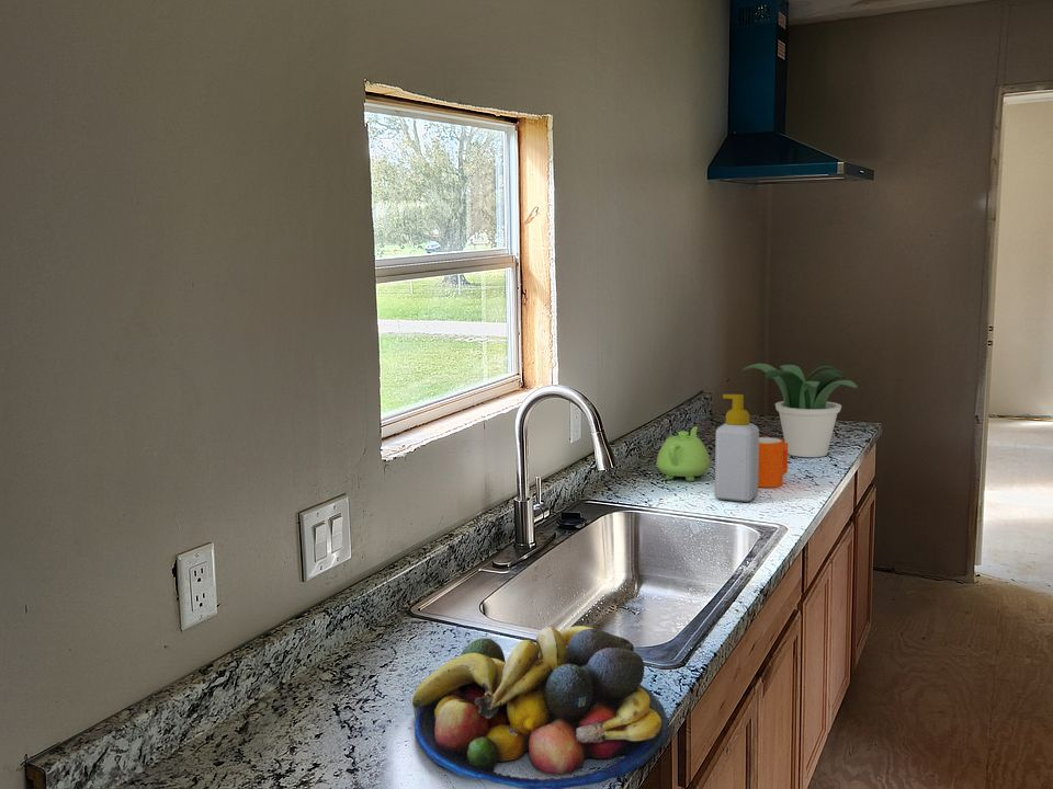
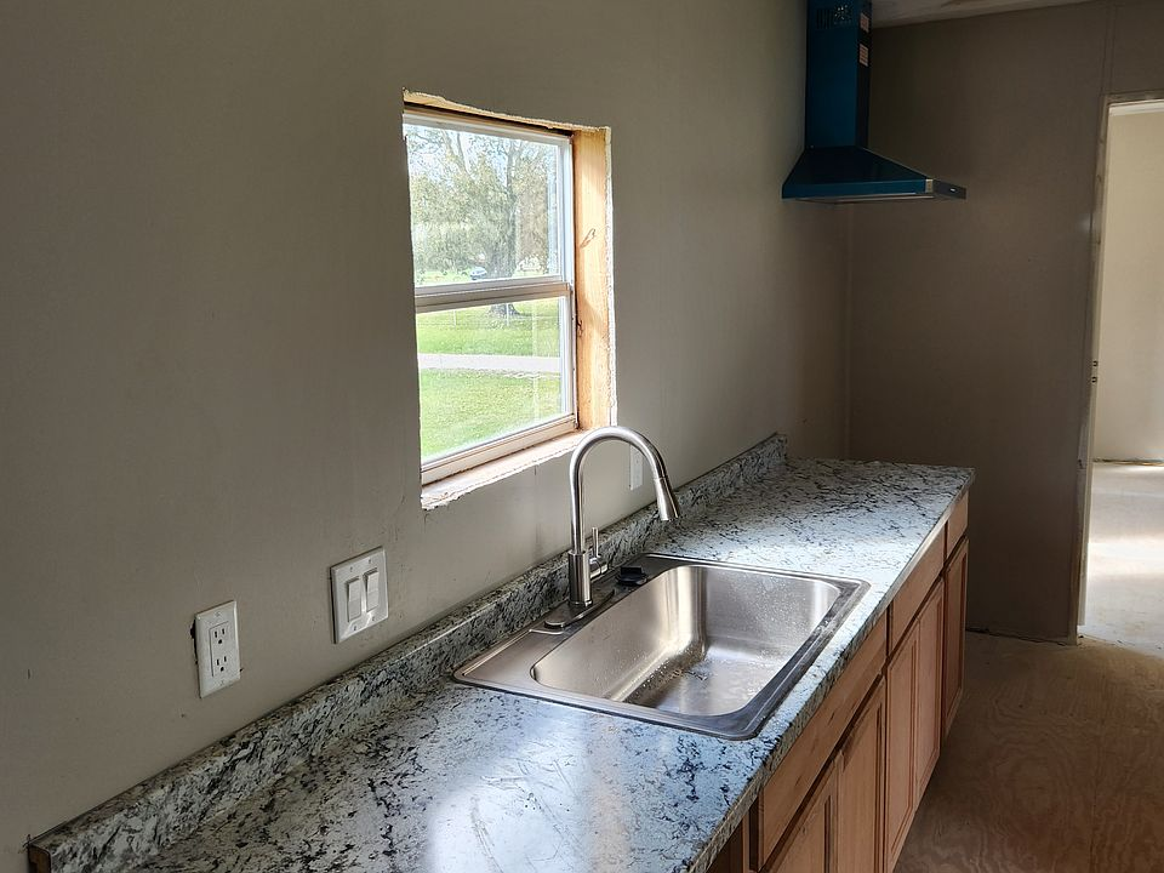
- soap bottle (737, 446)
- teapot (683, 454)
- potted plant (797, 409)
- mug (766, 460)
- fruit bowl (537, 679)
